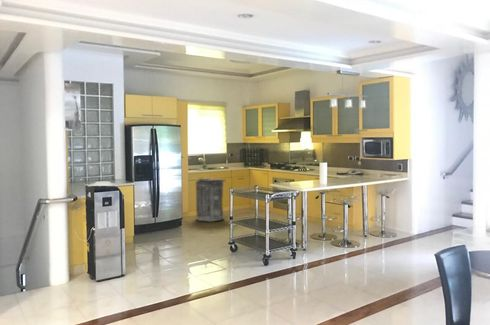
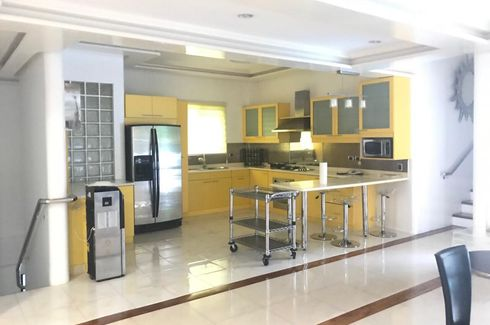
- trash can lid (210, 198)
